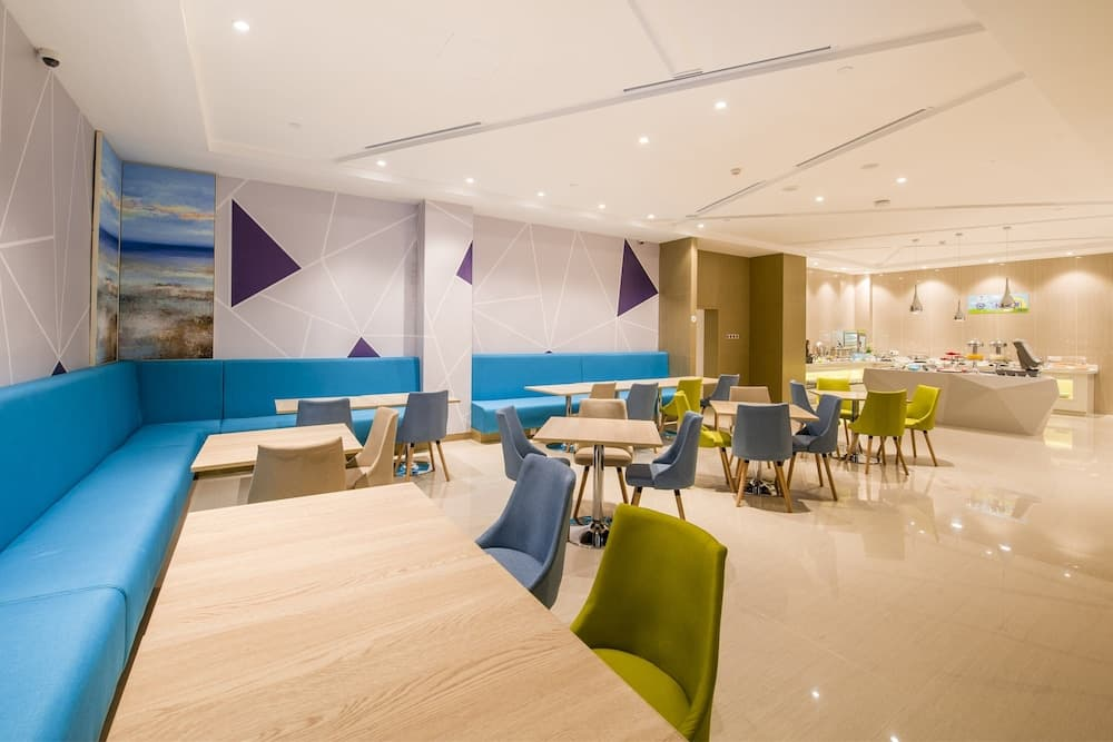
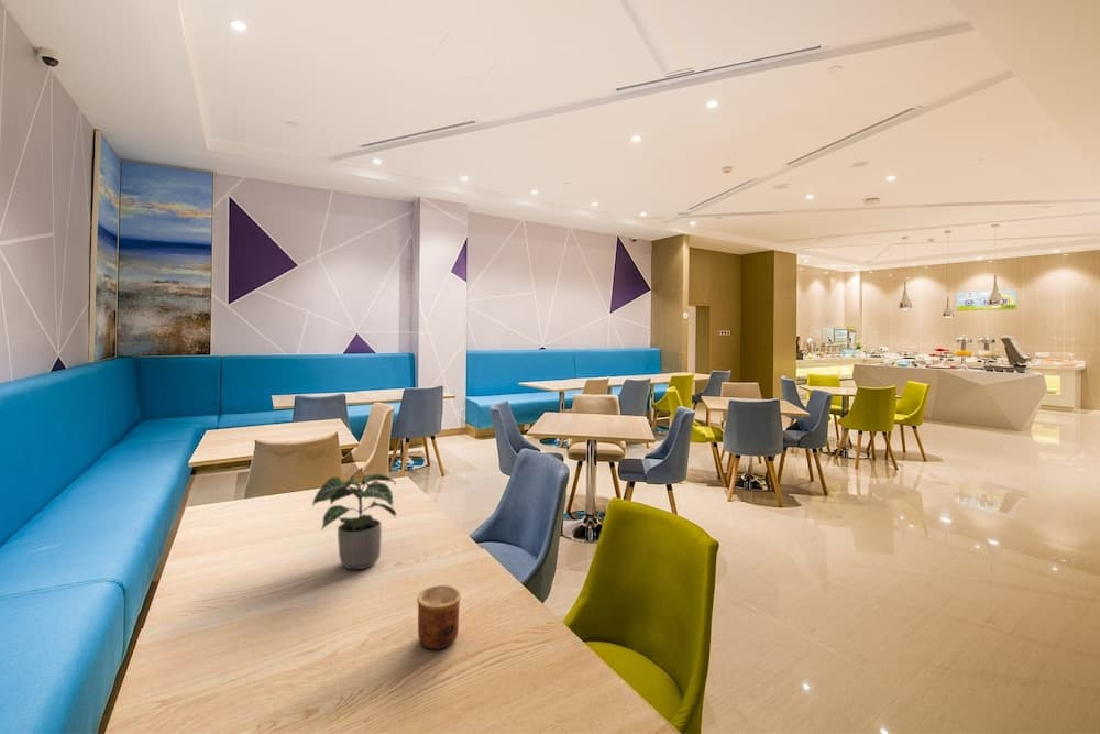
+ potted plant (359, 517)
+ cup (439, 617)
